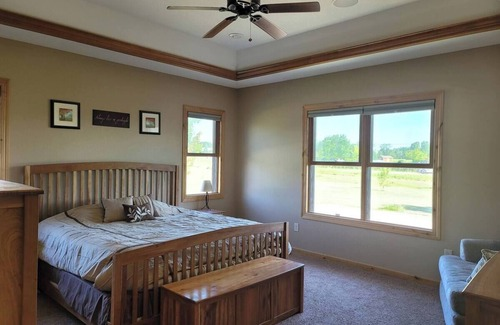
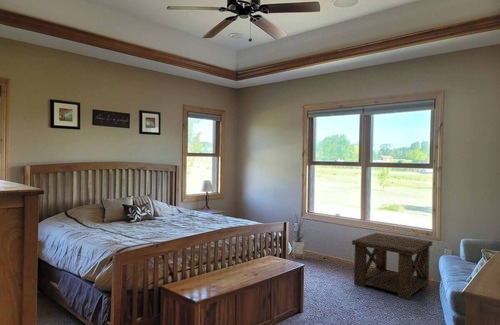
+ side table (386, 262)
+ house plant (299, 235)
